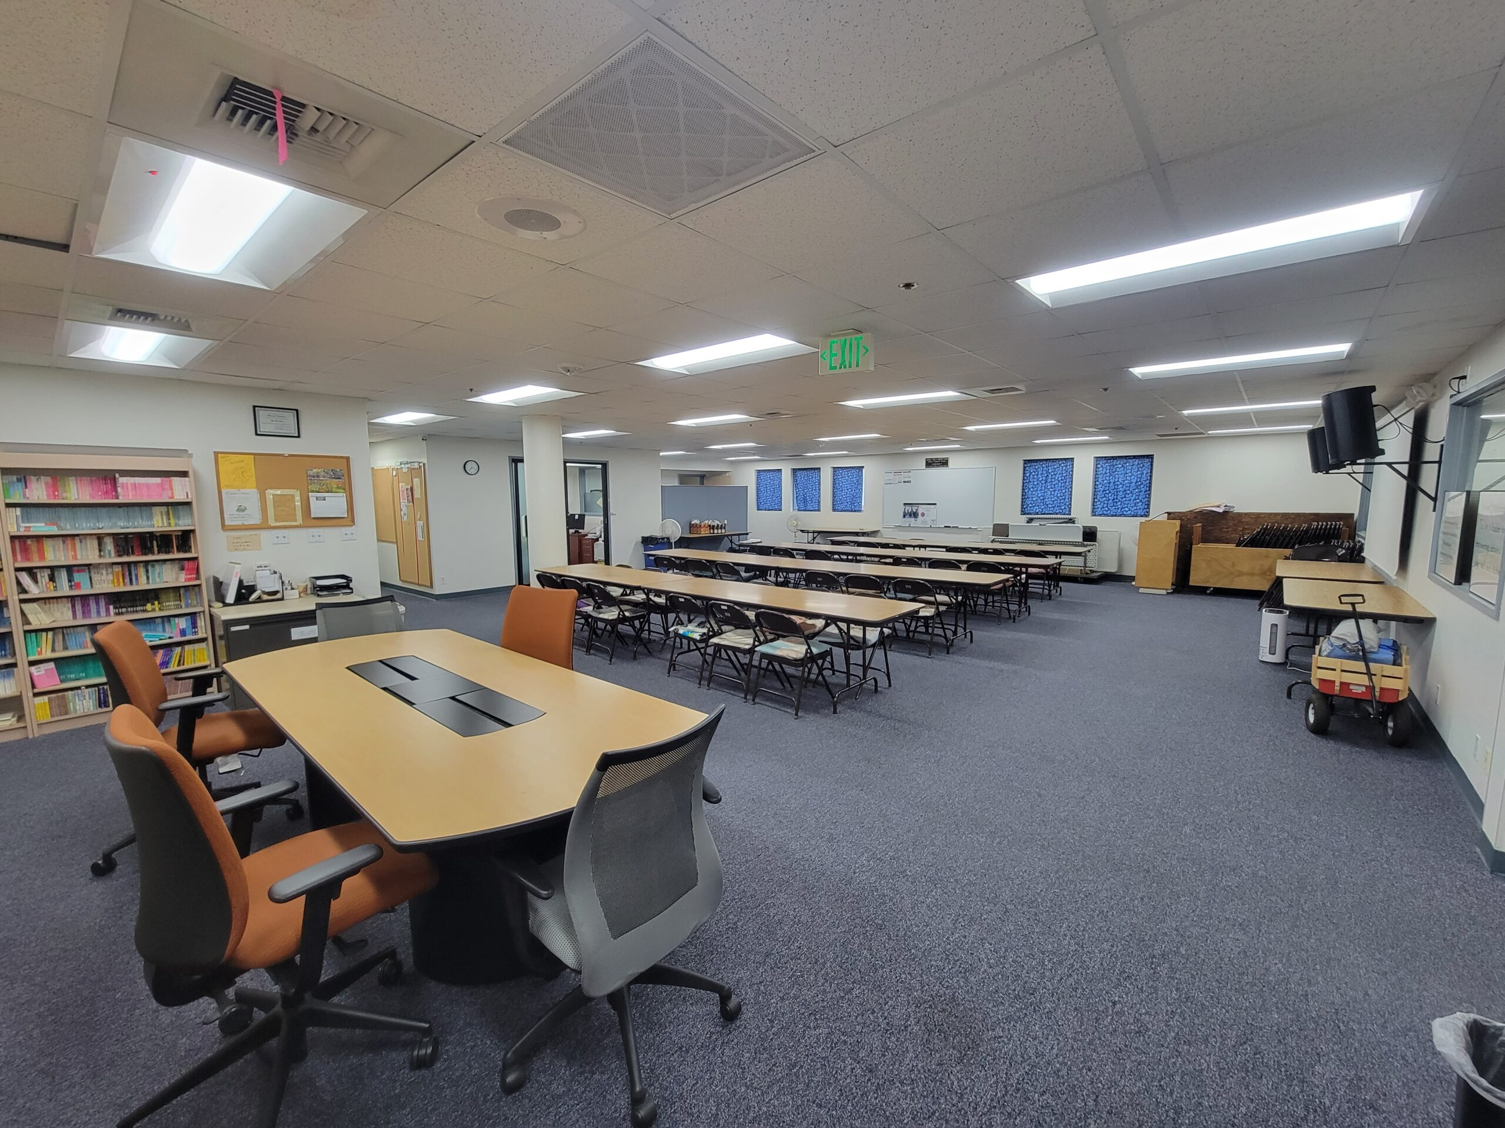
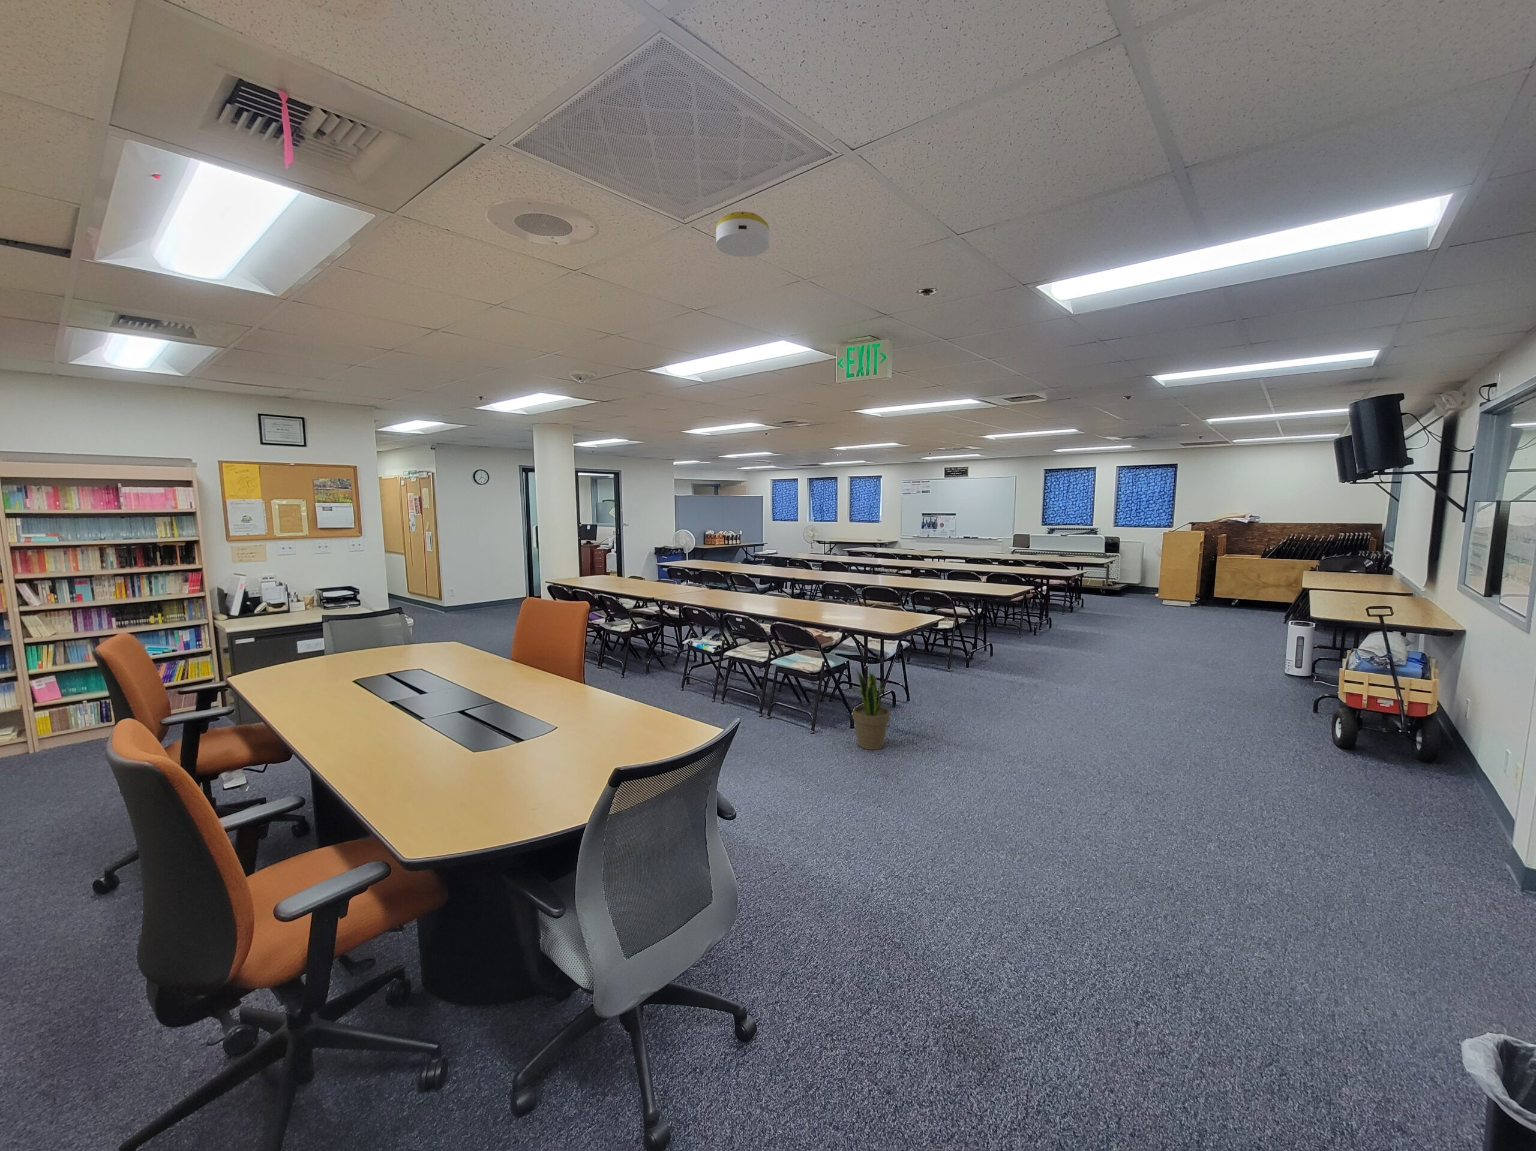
+ smoke detector (743, 233)
+ potted plant (867, 708)
